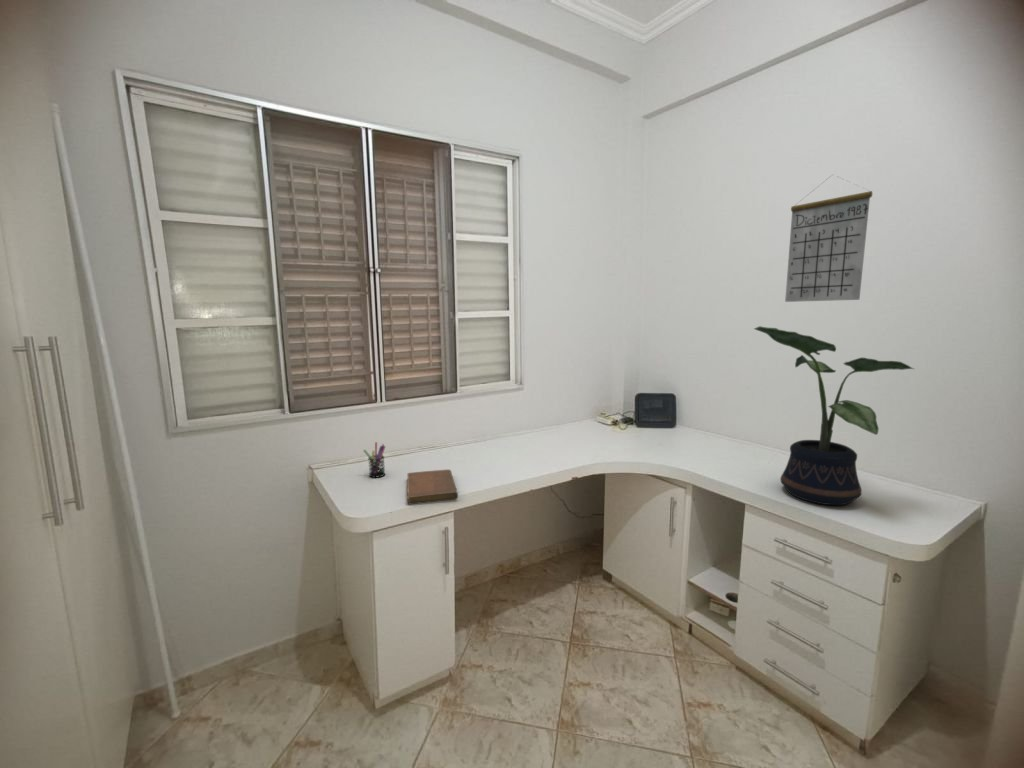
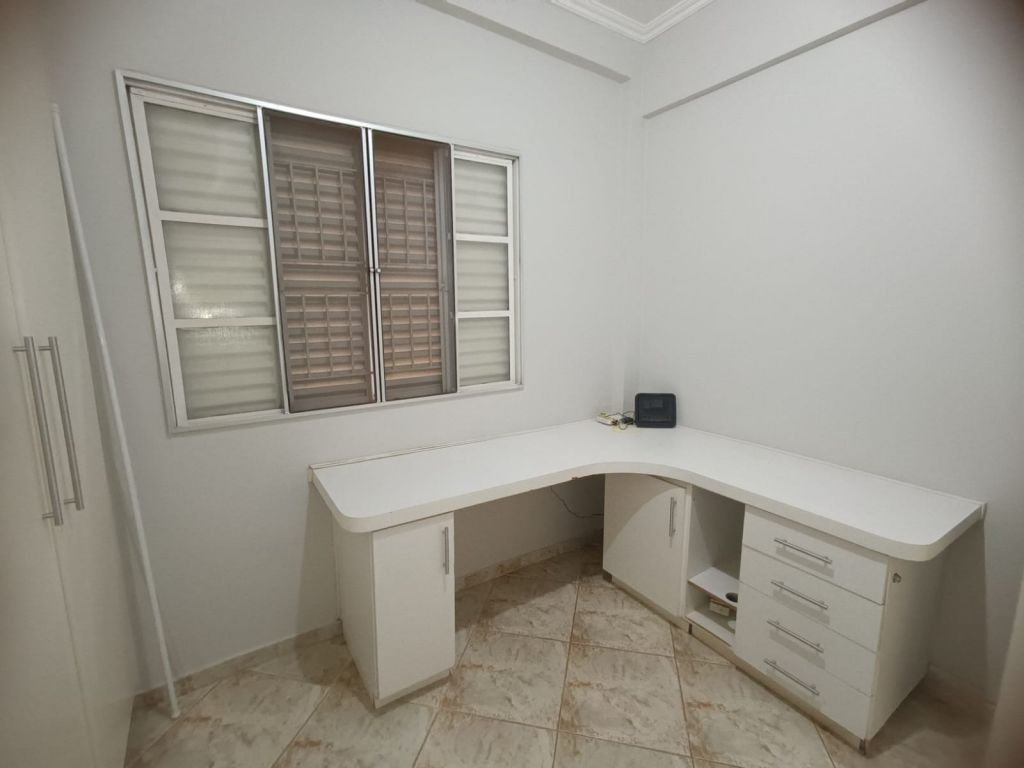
- potted plant (821, 407)
- calendar (825, 238)
- pen holder (374, 459)
- notebook (431, 485)
